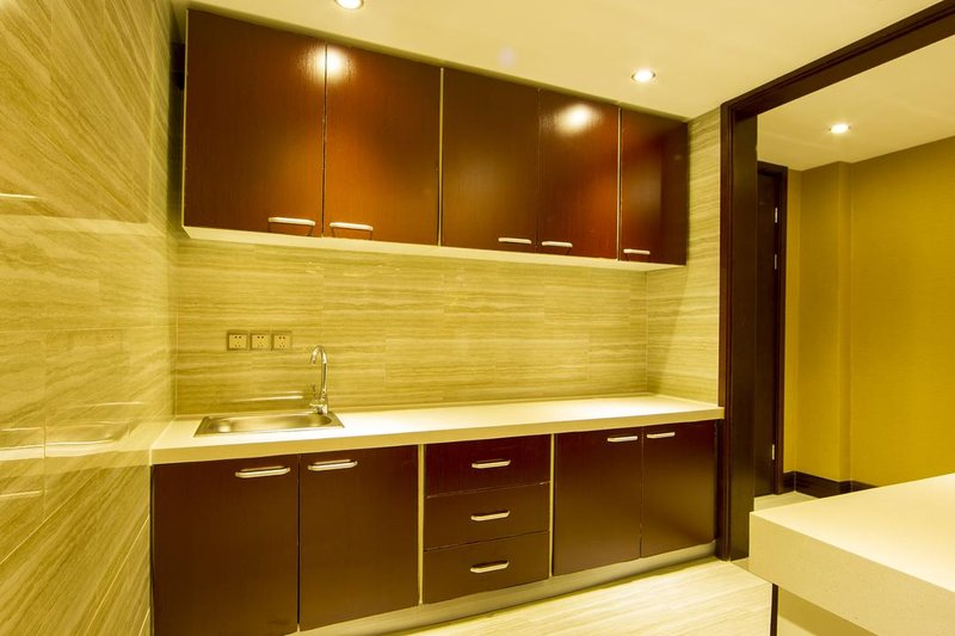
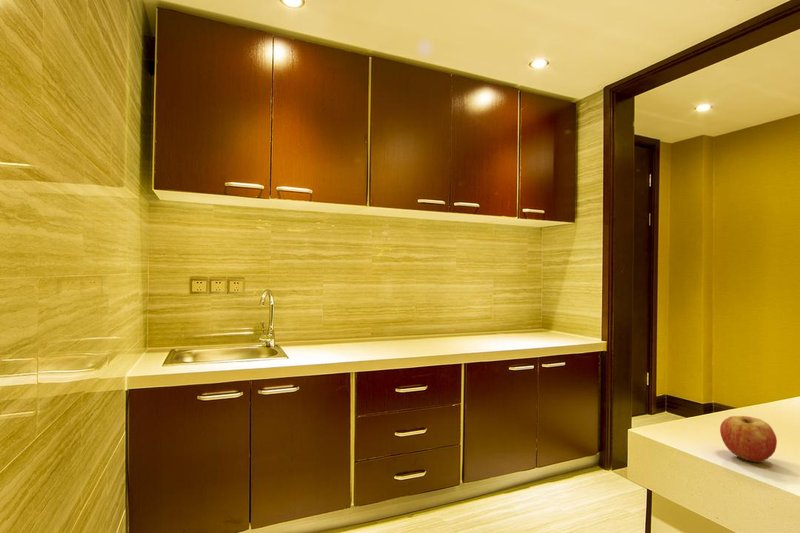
+ fruit (747, 436)
